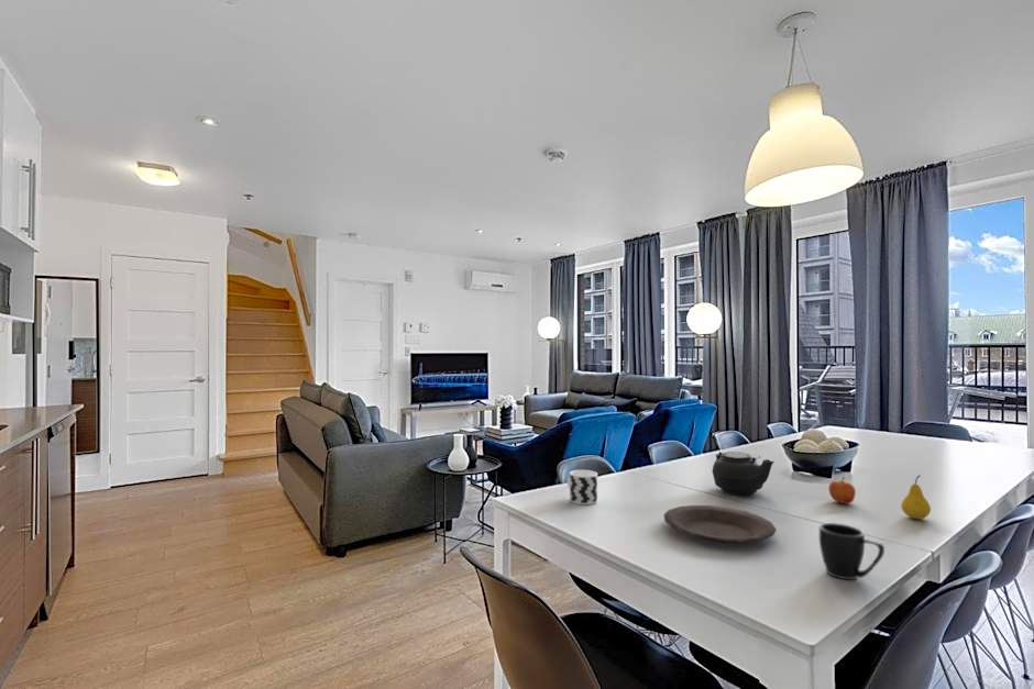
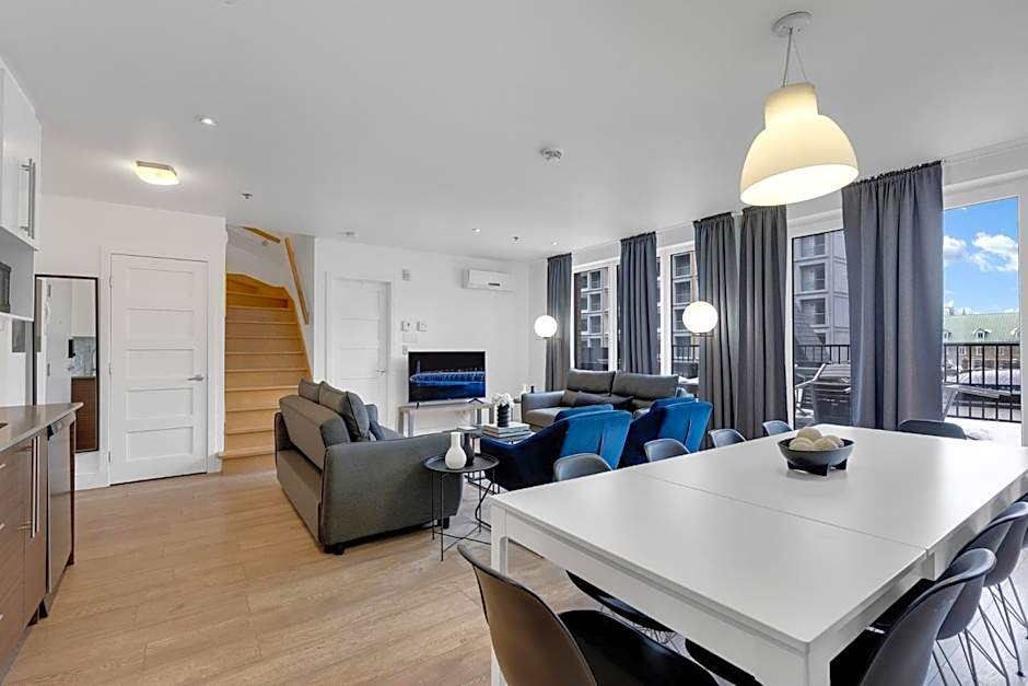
- teapot (743, 474)
- cup (580, 486)
- mug (850, 554)
- fruit (915, 497)
- plate (717, 525)
- apple (842, 489)
